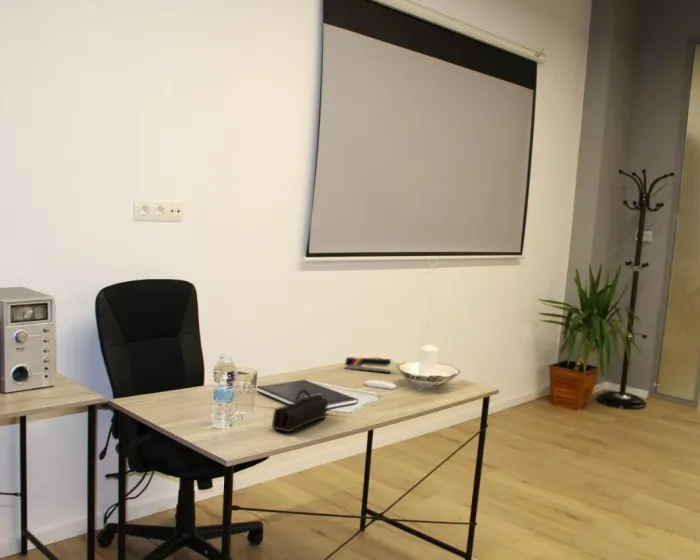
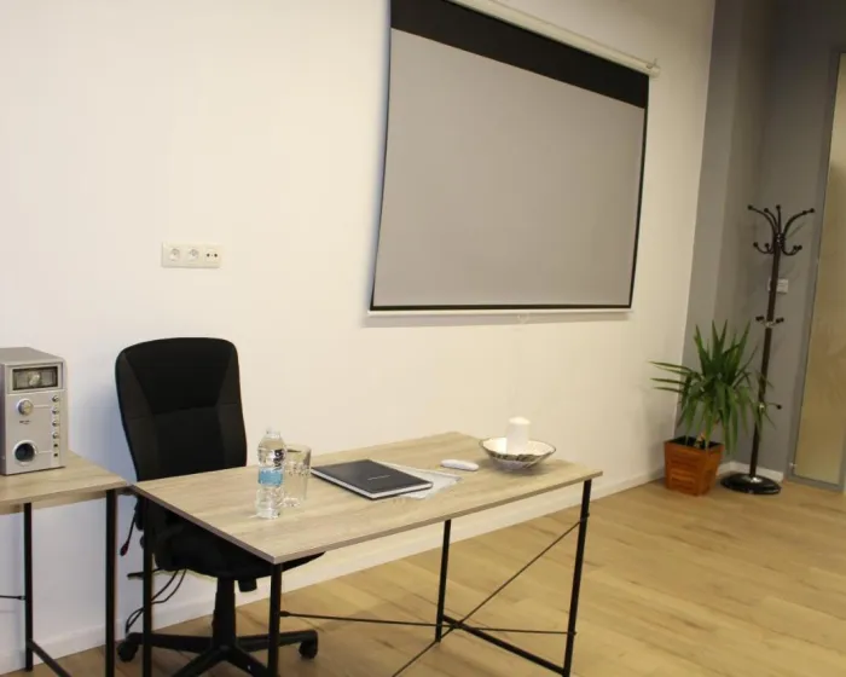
- stapler (367, 363)
- pencil case (301, 406)
